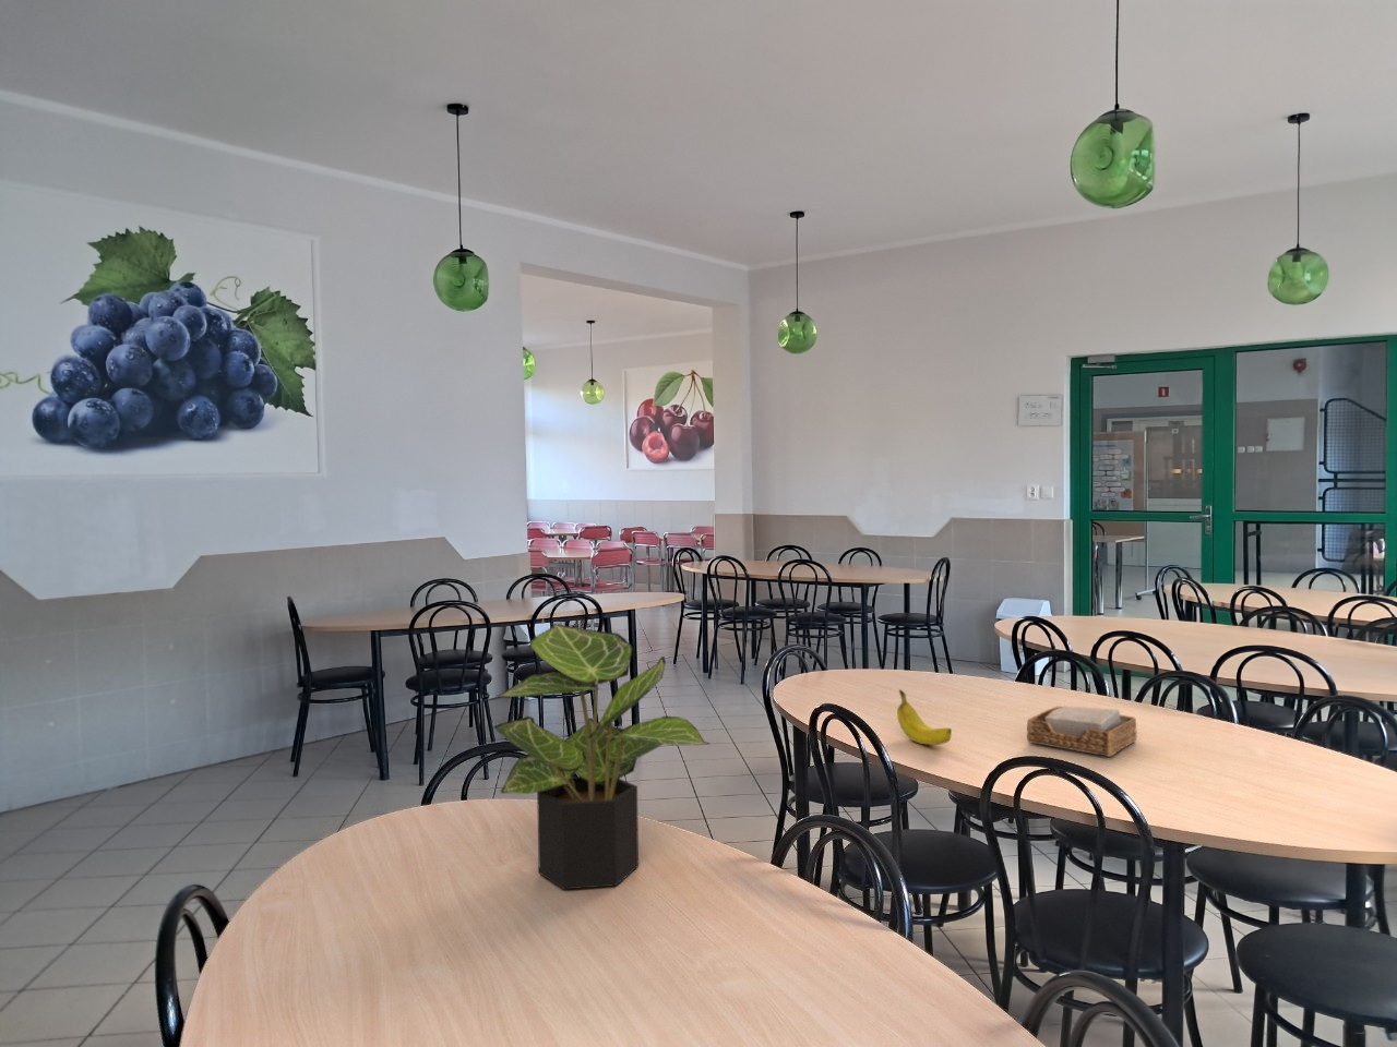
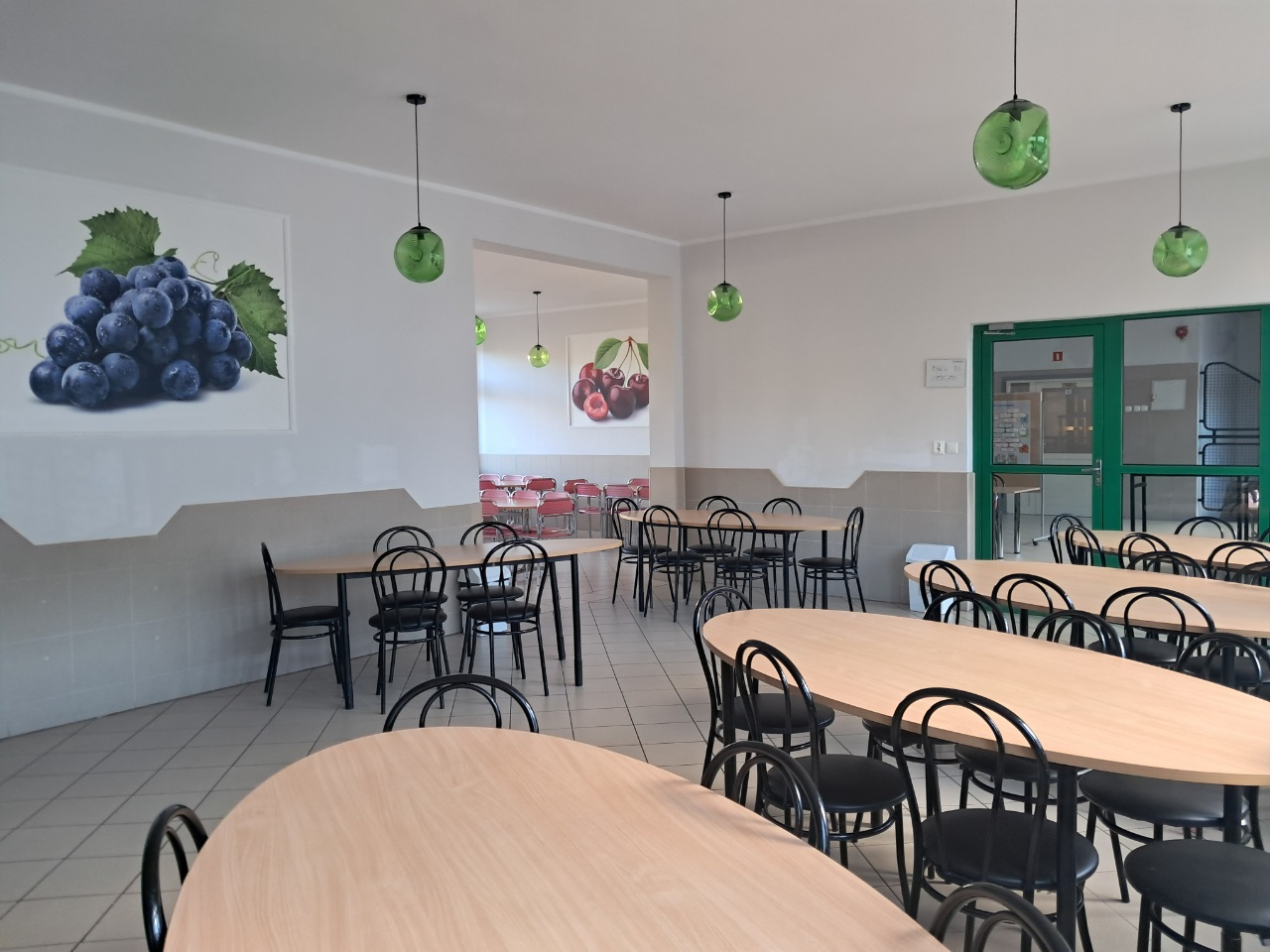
- fruit (922, 720)
- napkin holder (1081, 726)
- potted plant (600, 749)
